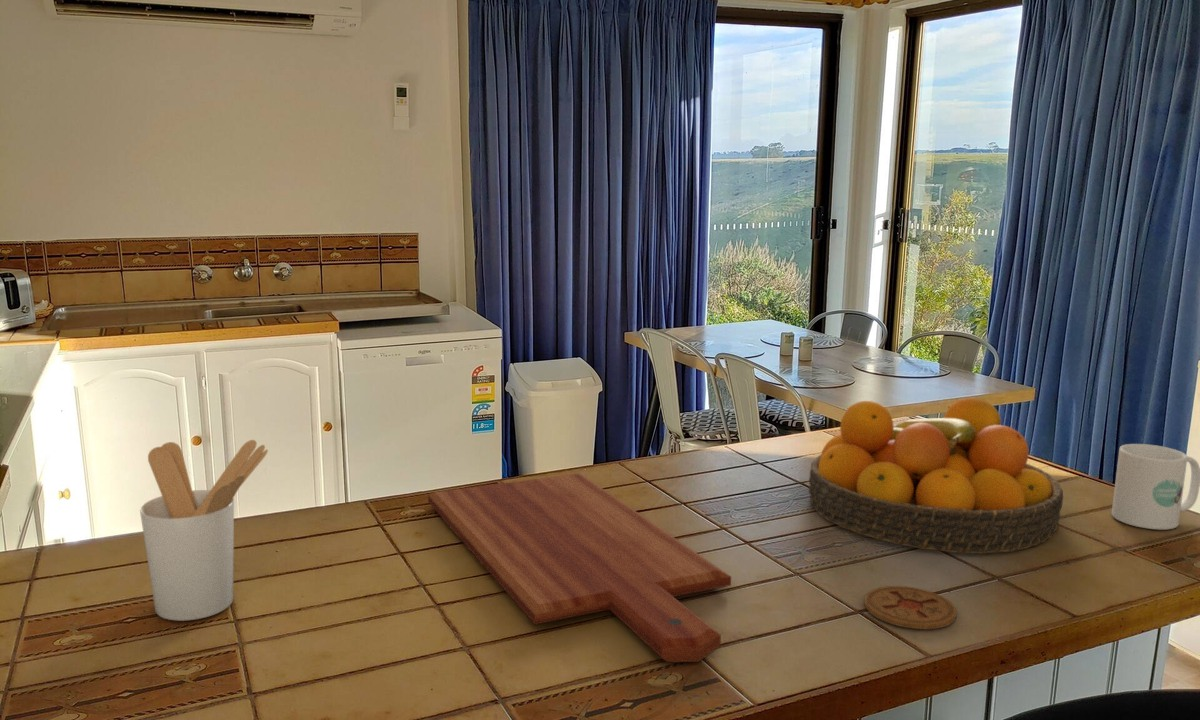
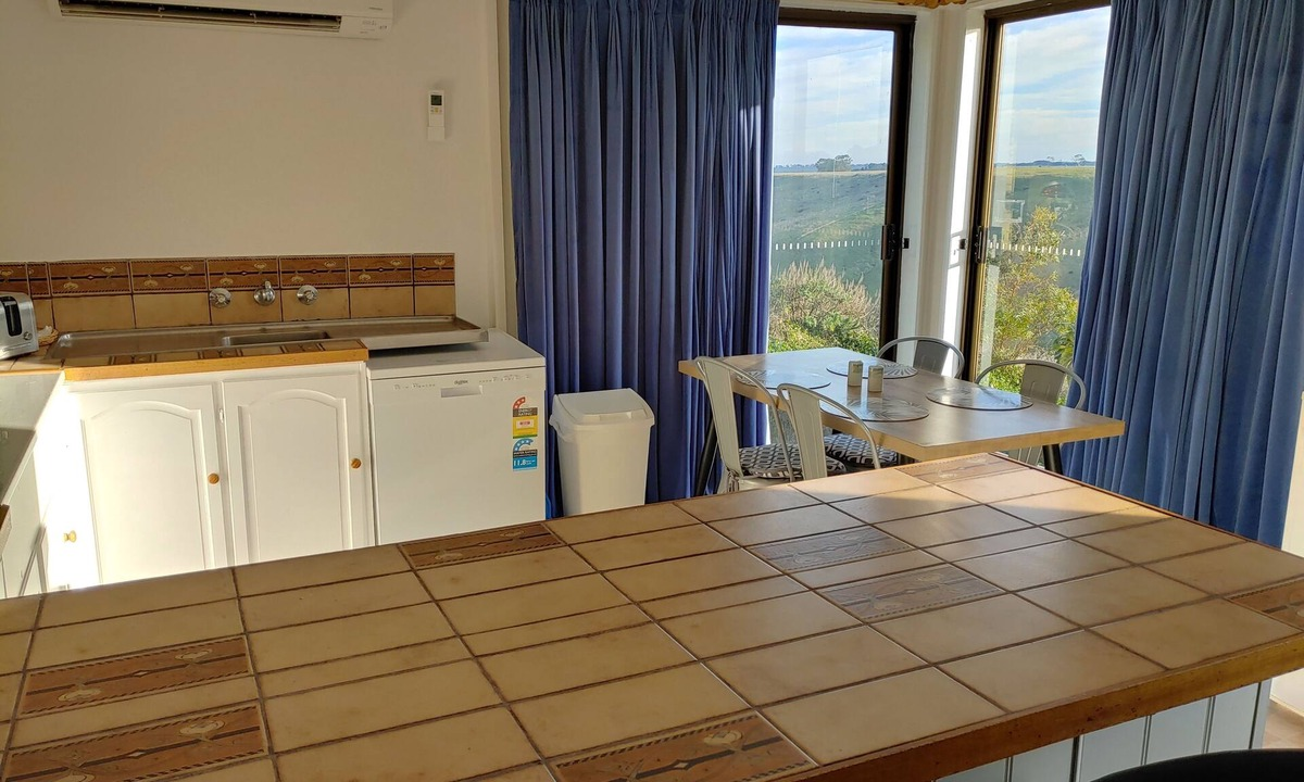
- mug (1160, 485)
- fruit bowl (932, 457)
- cutting board (567, 539)
- coaster (909, 606)
- utensil holder (211, 523)
